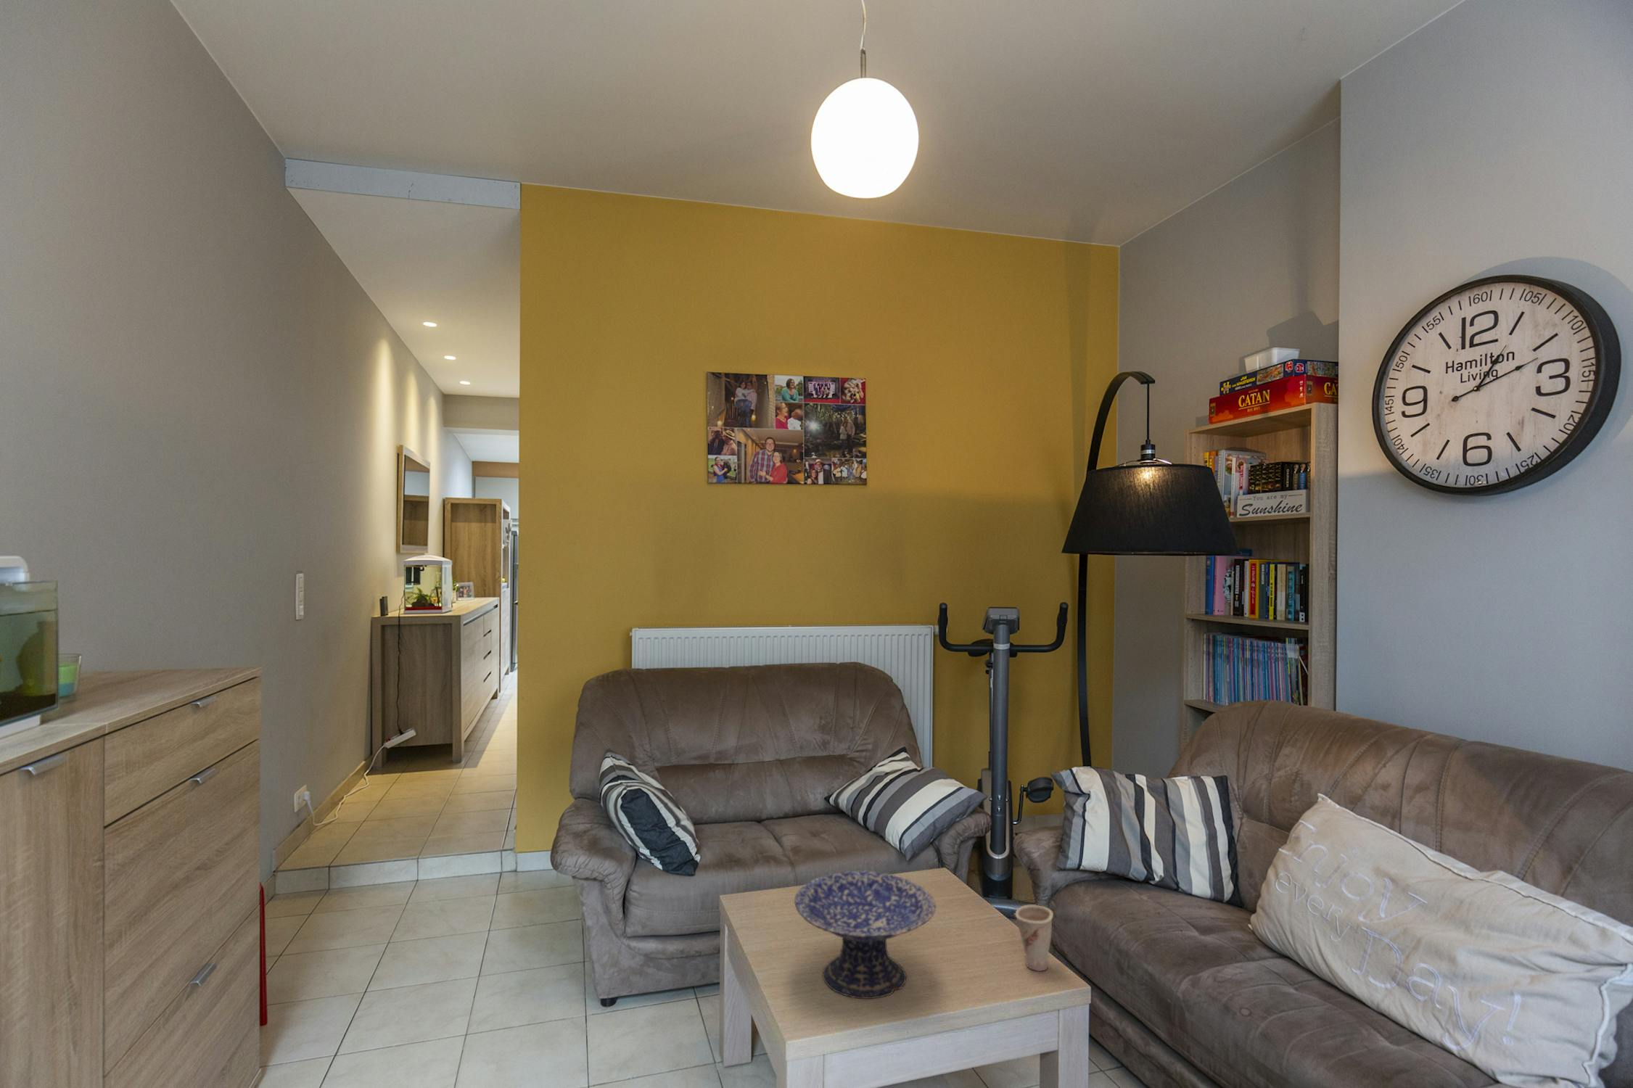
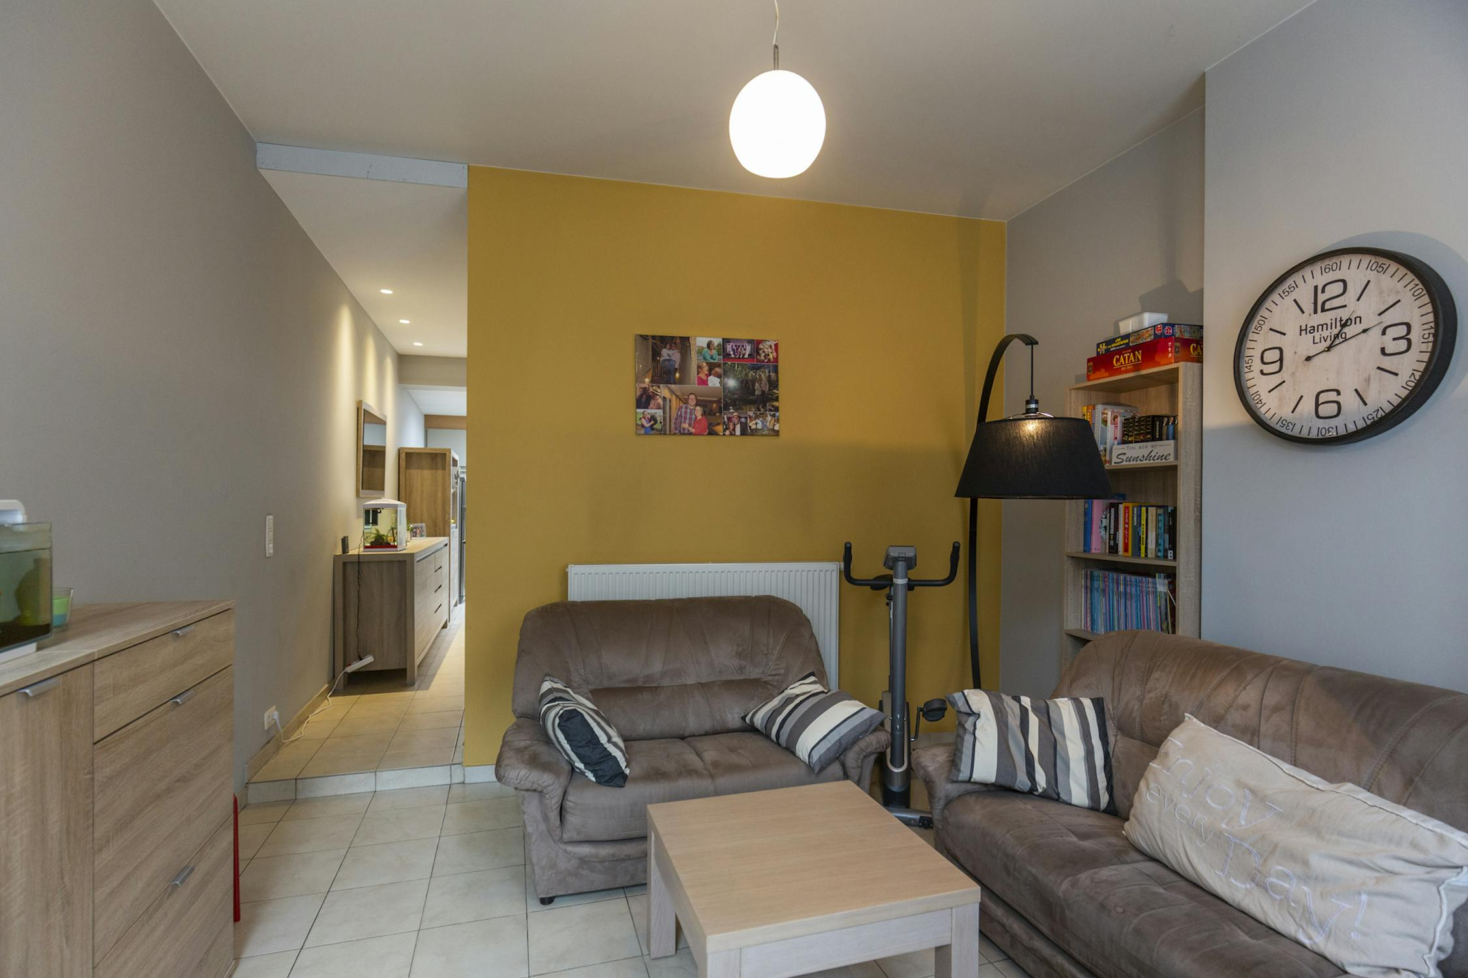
- decorative bowl (864, 937)
- cup (1033, 940)
